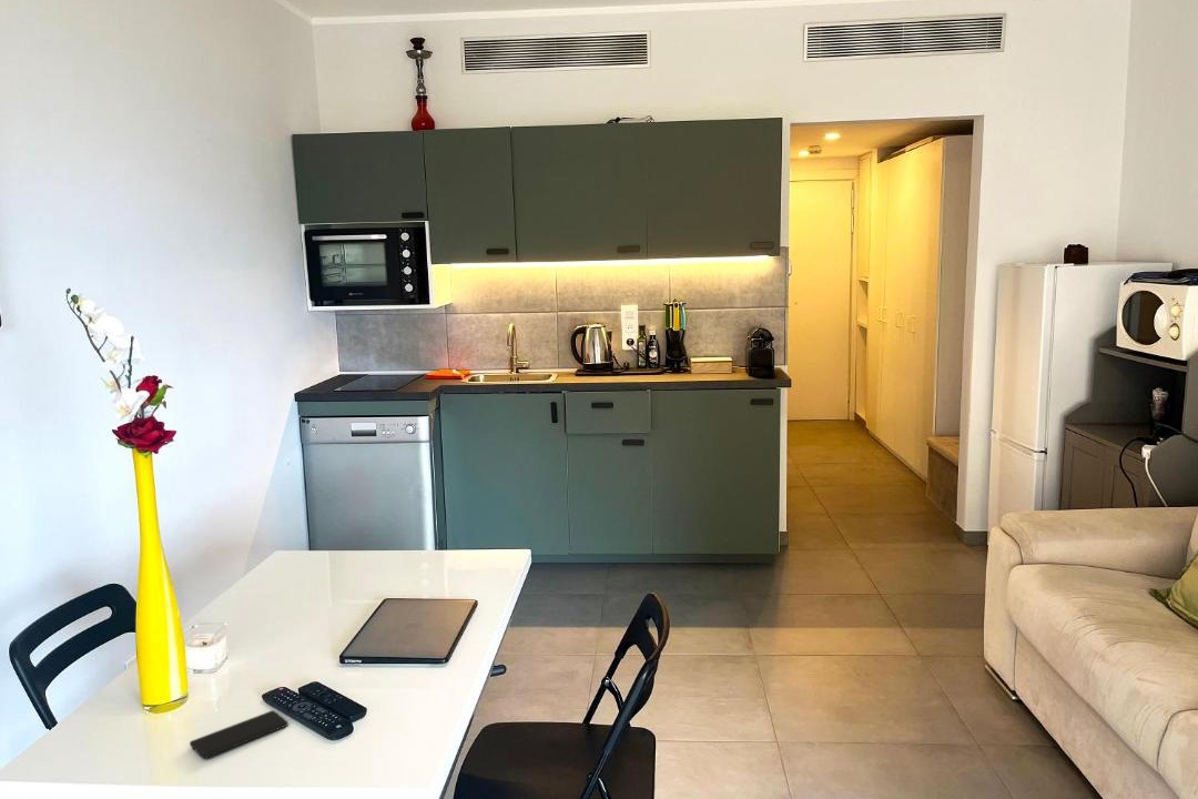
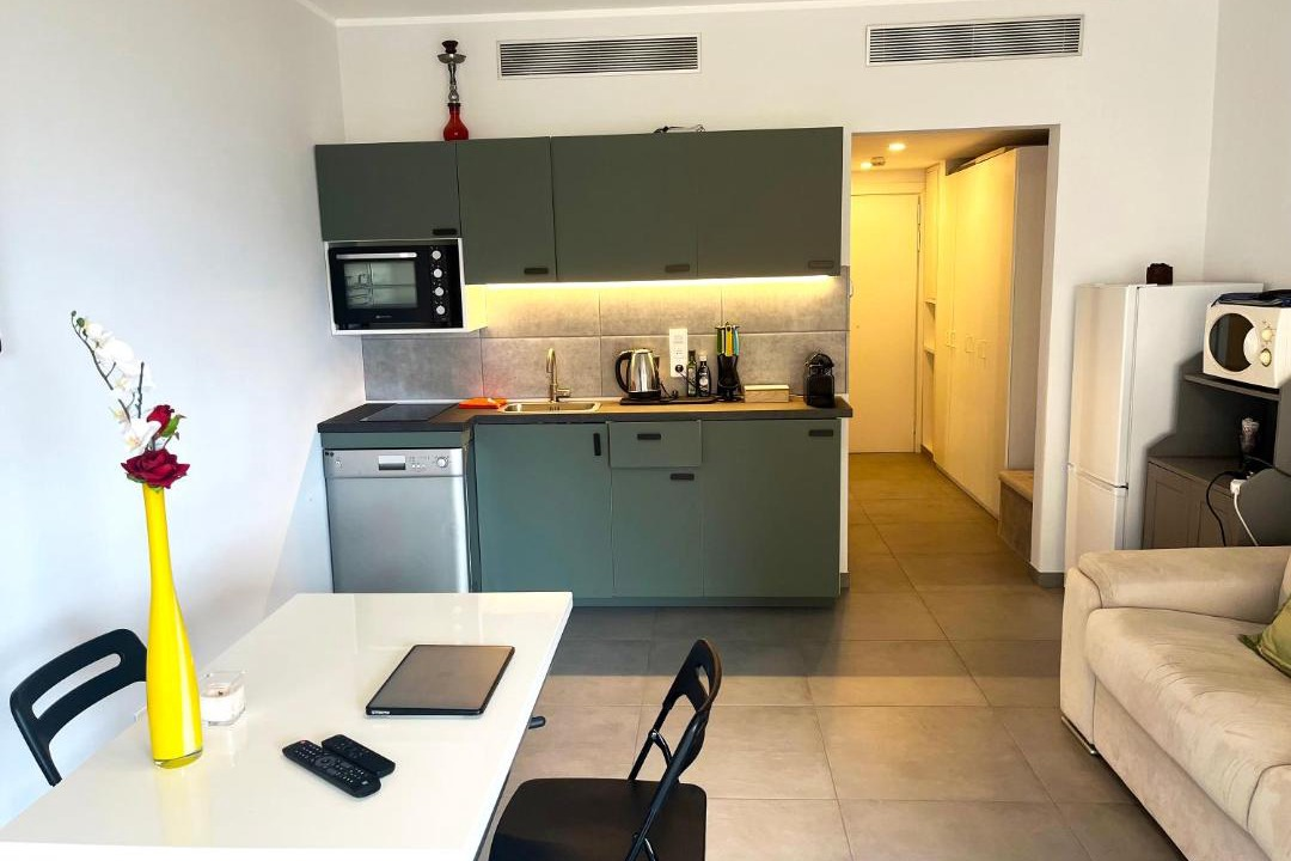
- smartphone (240, 732)
